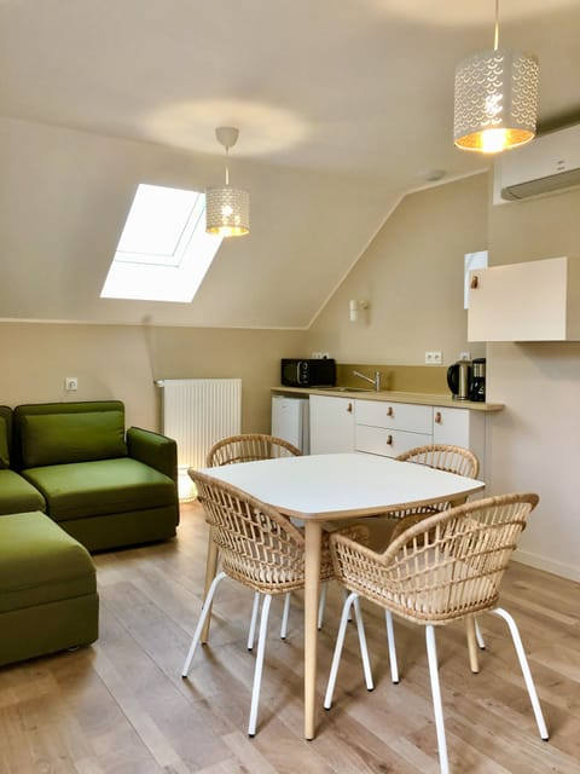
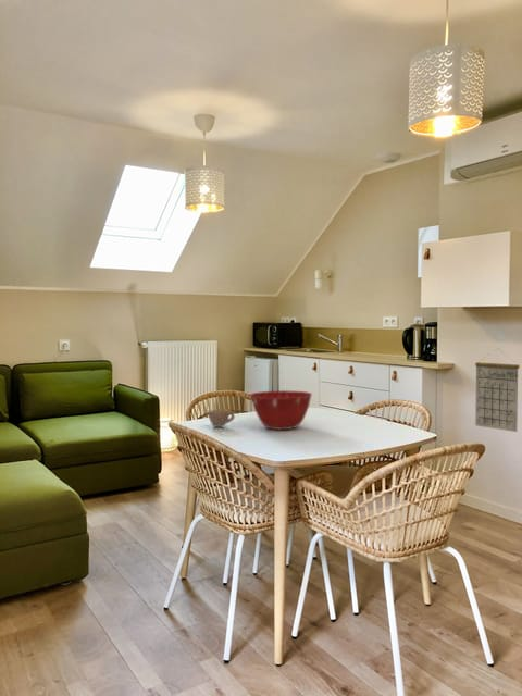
+ calendar (496, 388)
+ mixing bowl (281, 410)
+ cup (221, 418)
